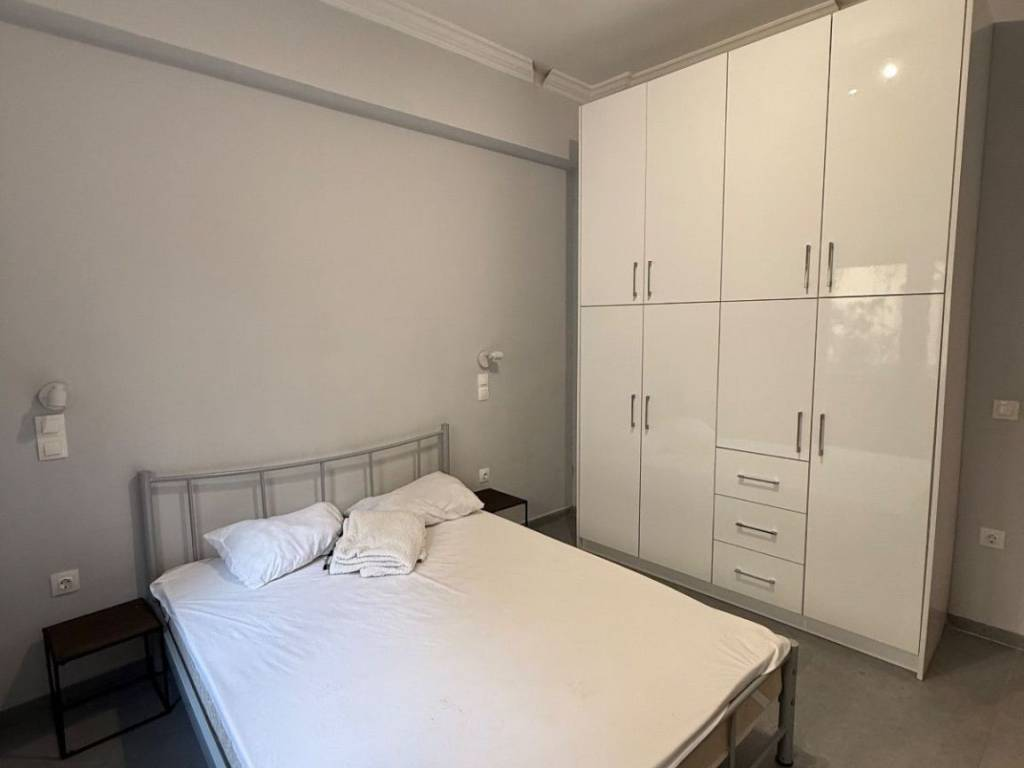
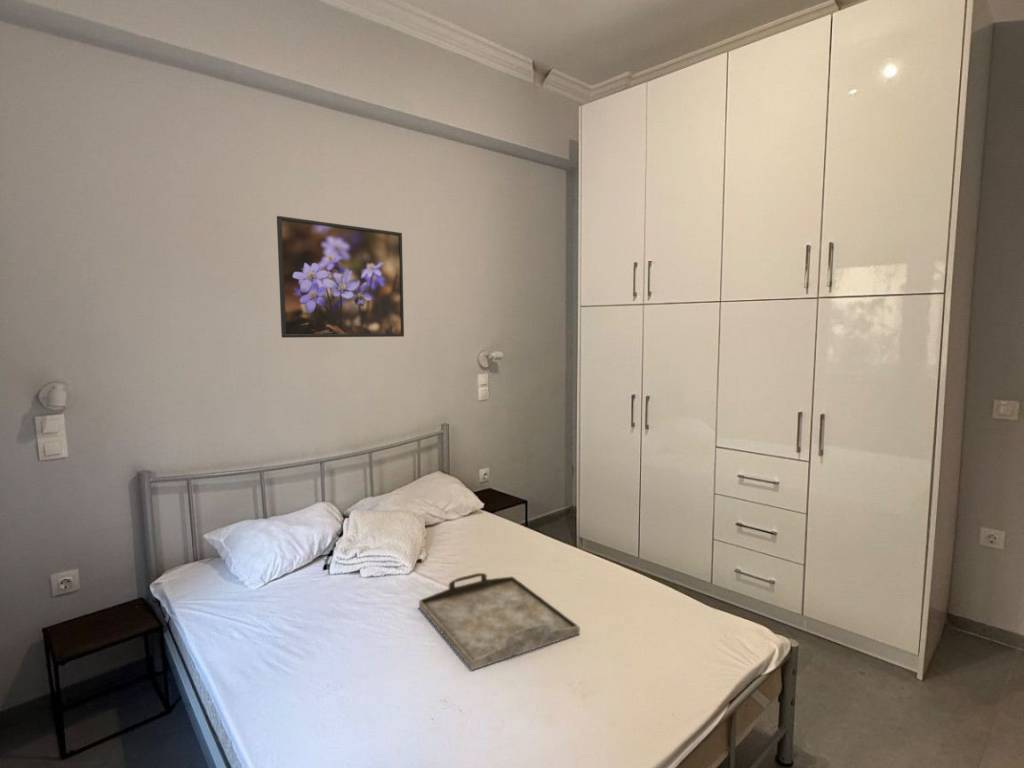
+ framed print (345, 281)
+ serving tray (495, 609)
